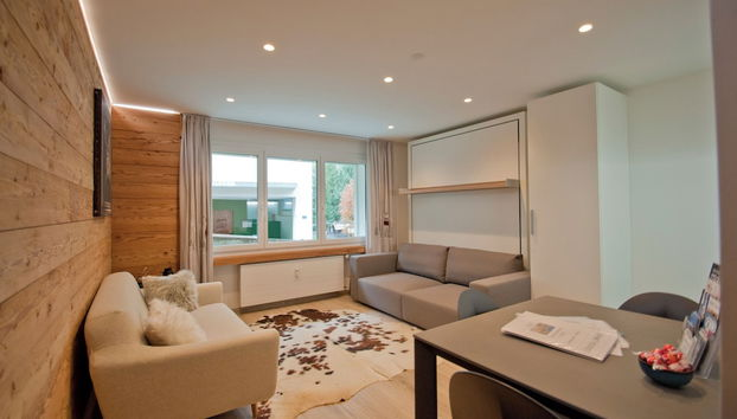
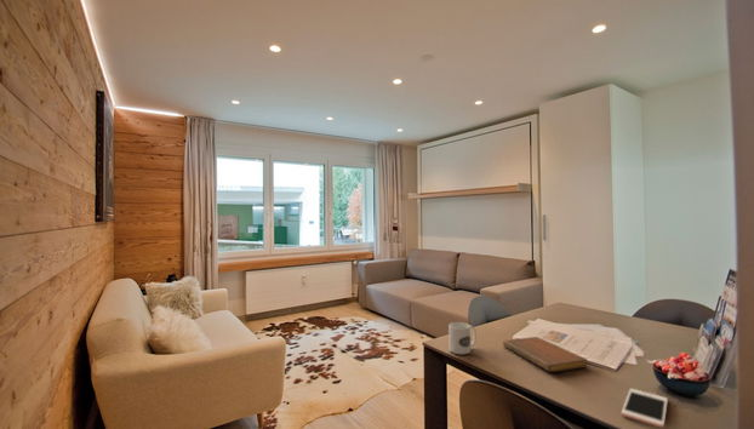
+ mug (463, 337)
+ notebook (542, 351)
+ cell phone (645, 406)
